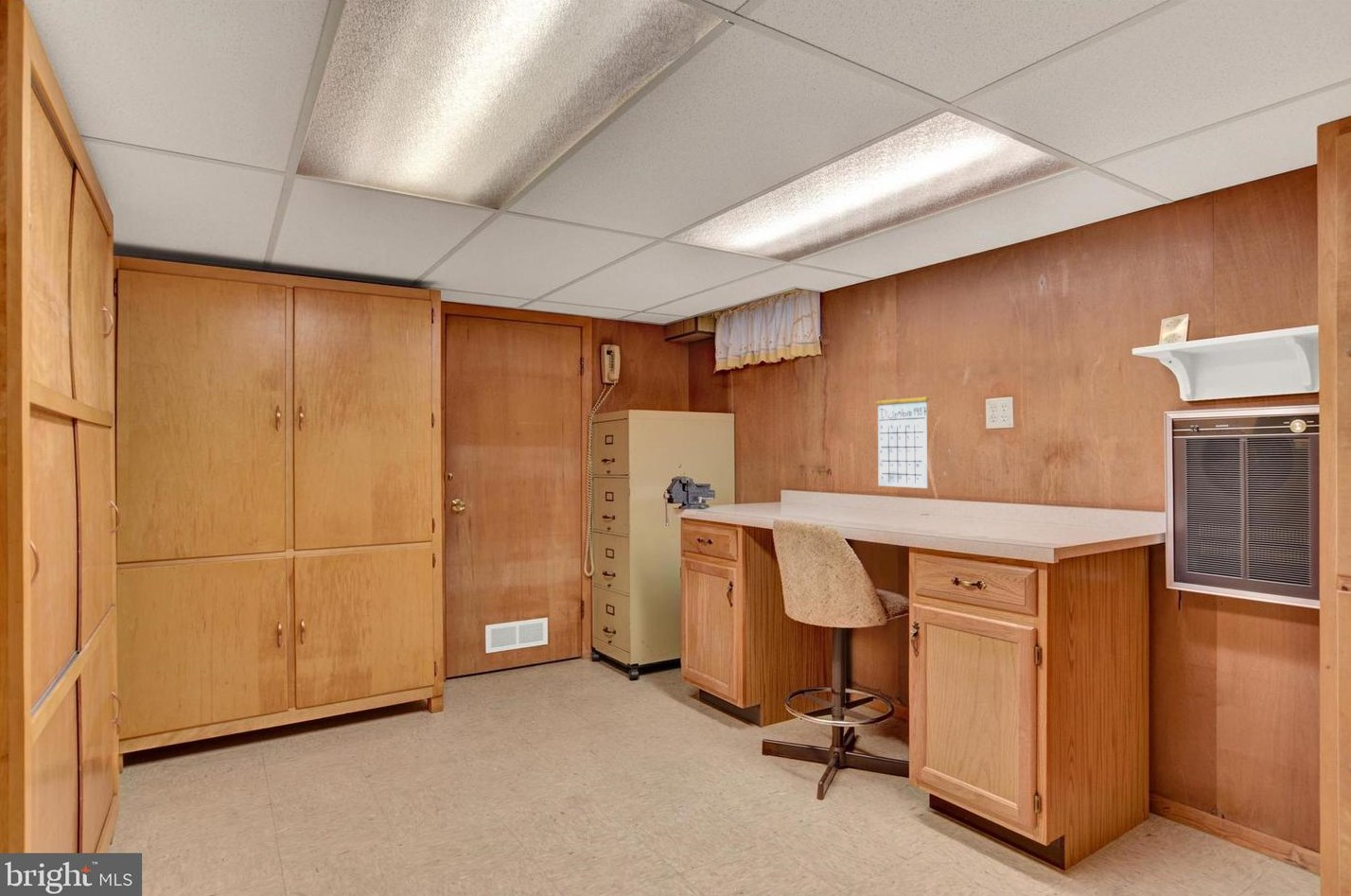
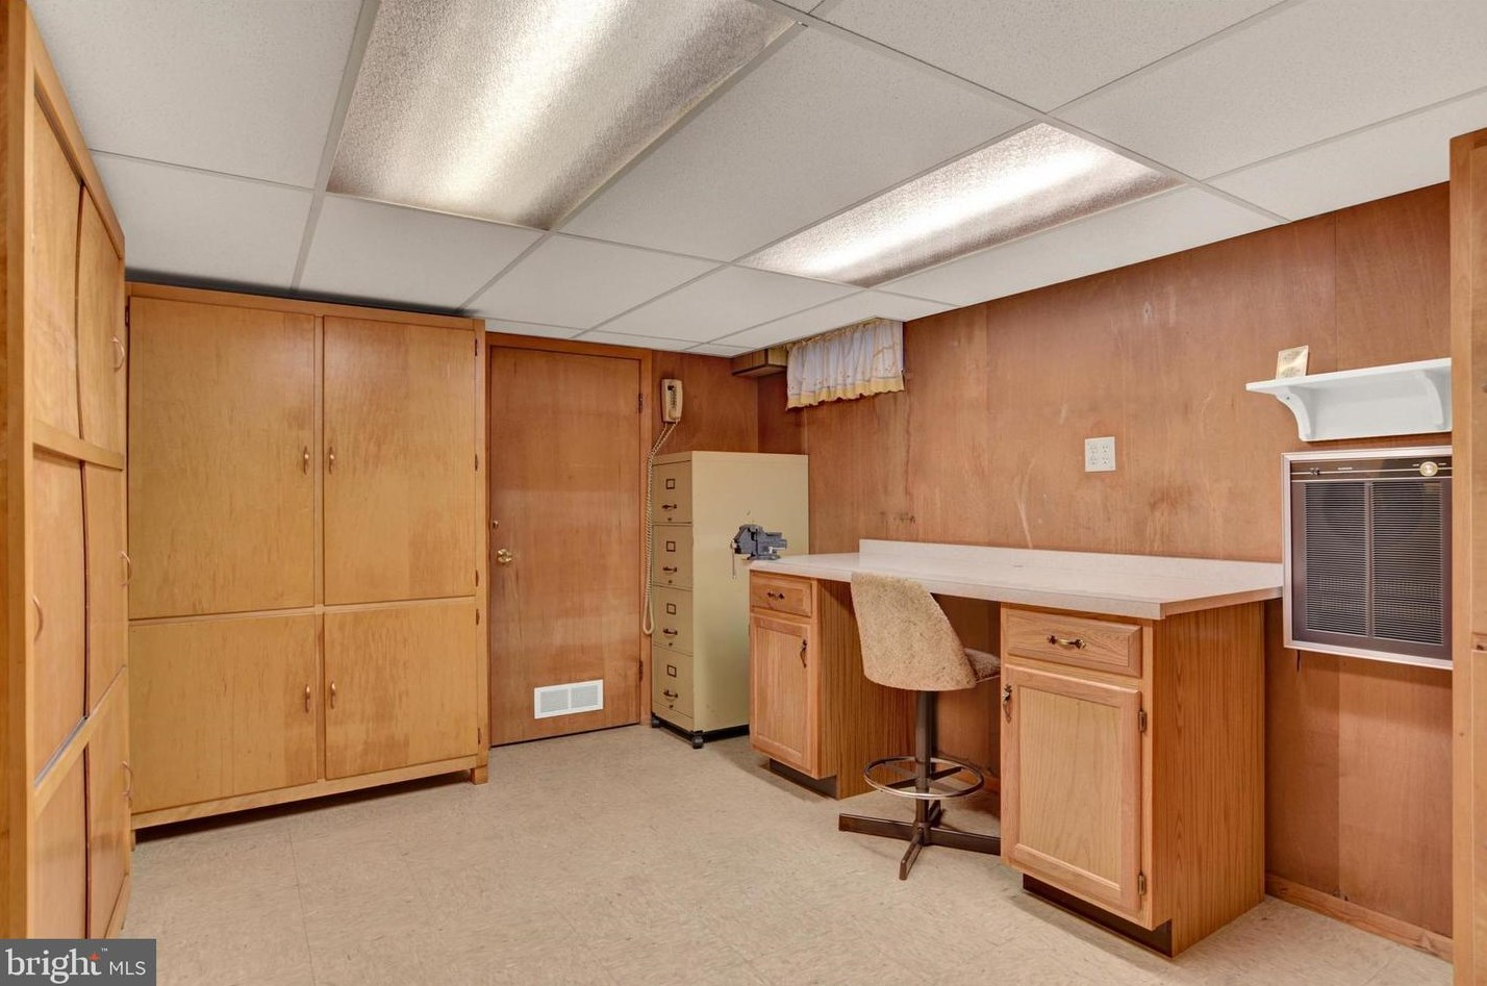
- calendar (902, 432)
